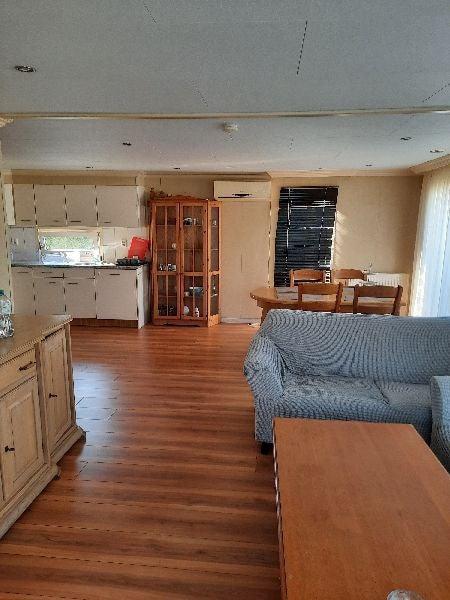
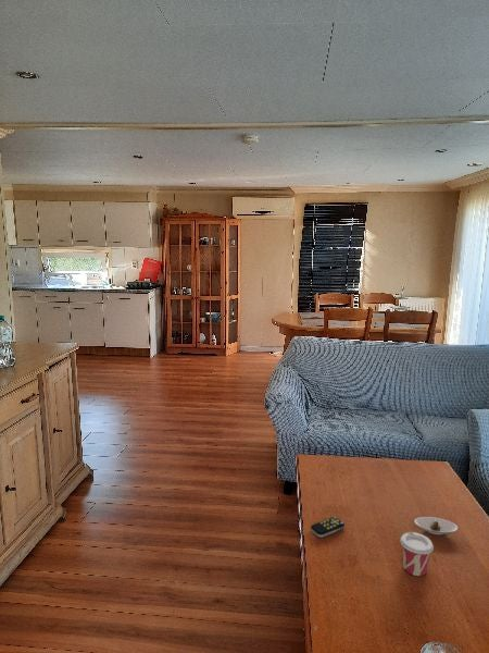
+ saucer (435, 527)
+ remote control (327, 526)
+ cup (415, 554)
